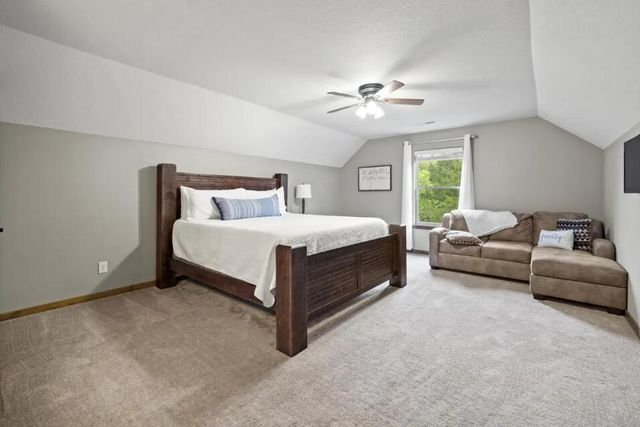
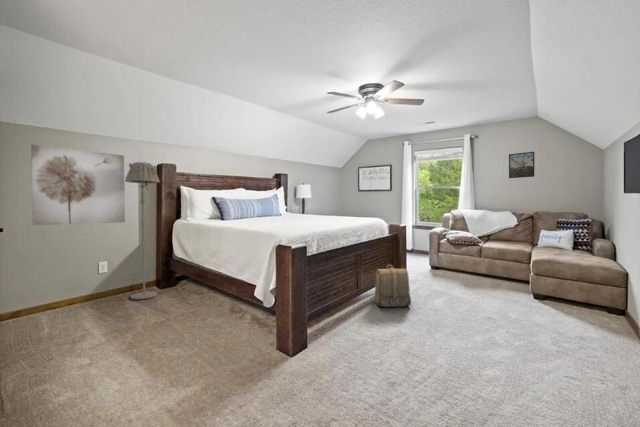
+ backpack (392, 285)
+ wall art (82, 187)
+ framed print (521, 165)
+ floor lamp (143, 229)
